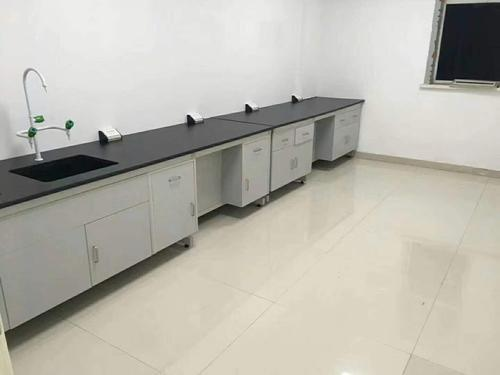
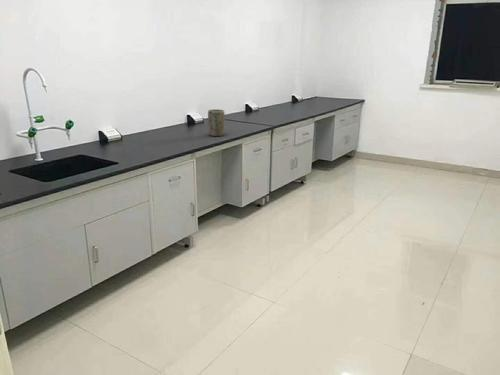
+ plant pot (216, 122)
